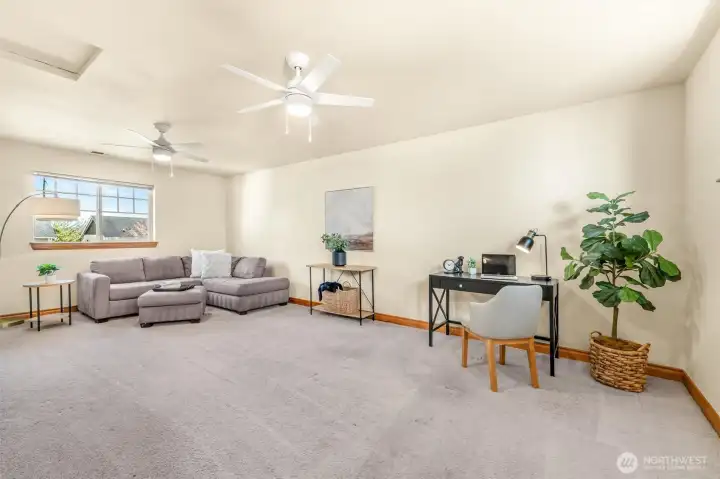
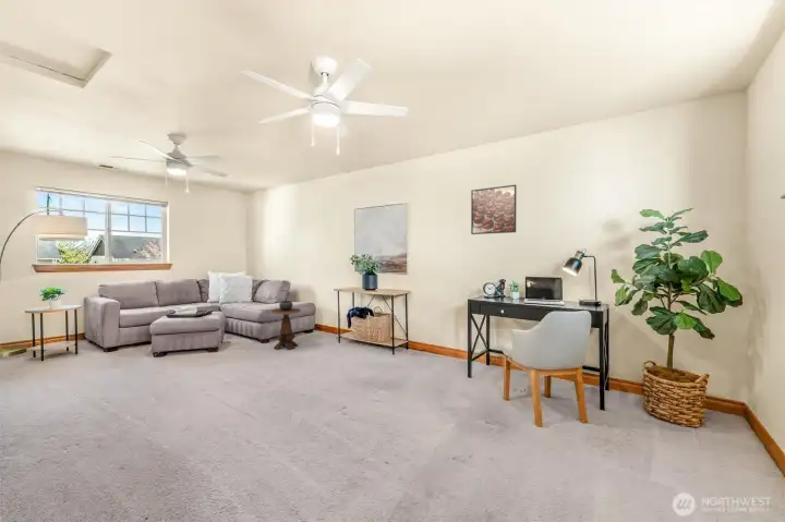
+ side table (286, 324)
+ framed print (493, 210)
